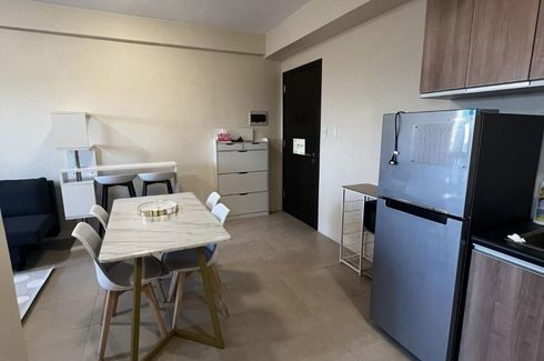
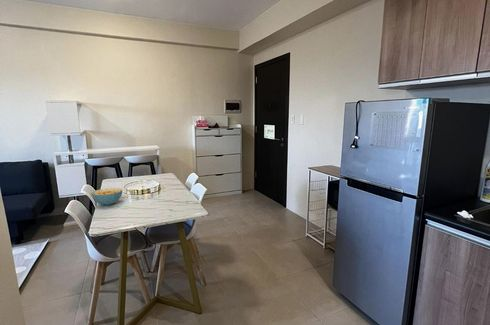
+ cereal bowl (107, 197)
